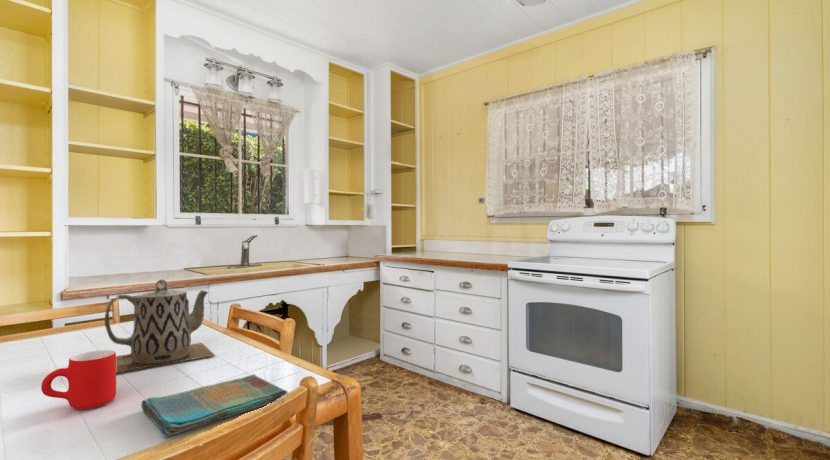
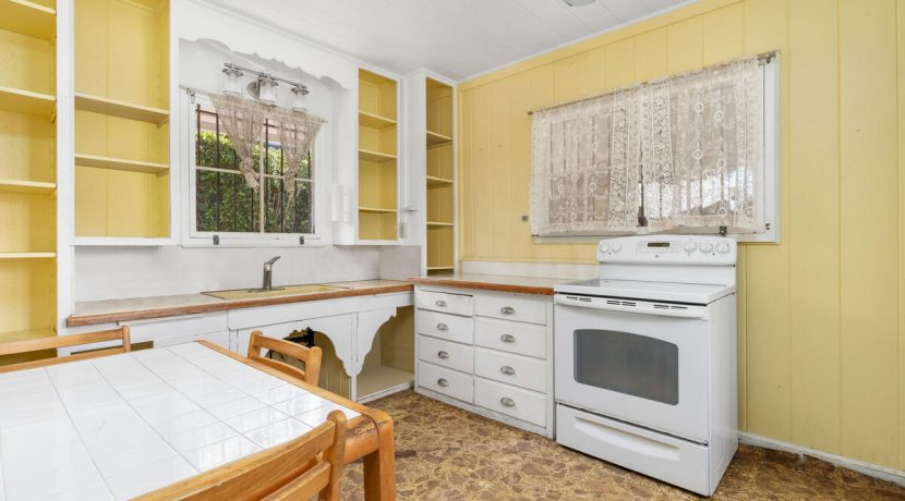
- mug (80, 381)
- dish towel (216, 398)
- teapot (159, 318)
